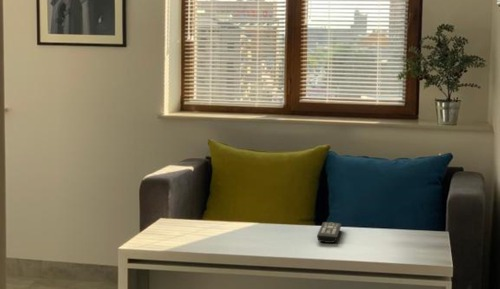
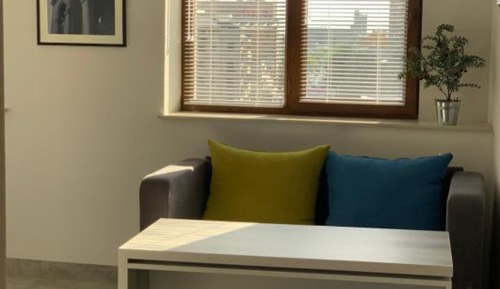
- remote control (329, 231)
